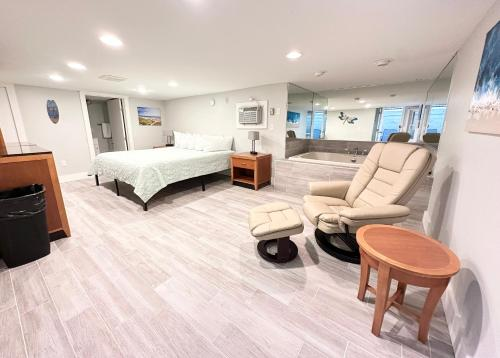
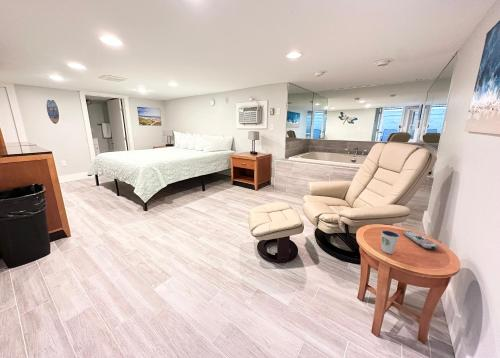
+ remote control (418, 239)
+ dixie cup (388, 242)
